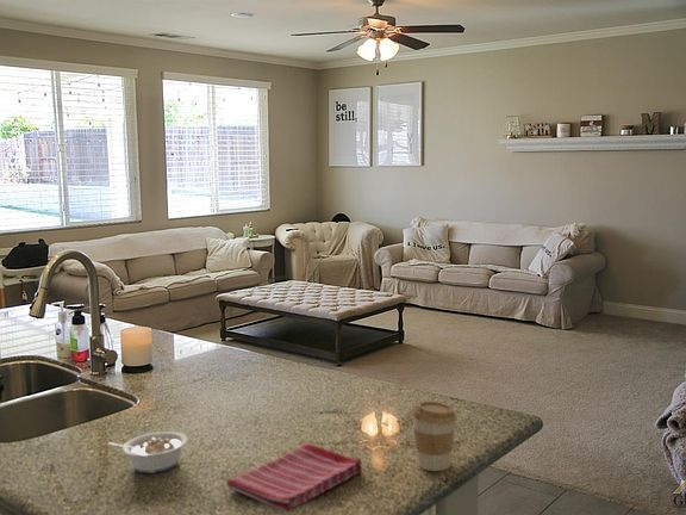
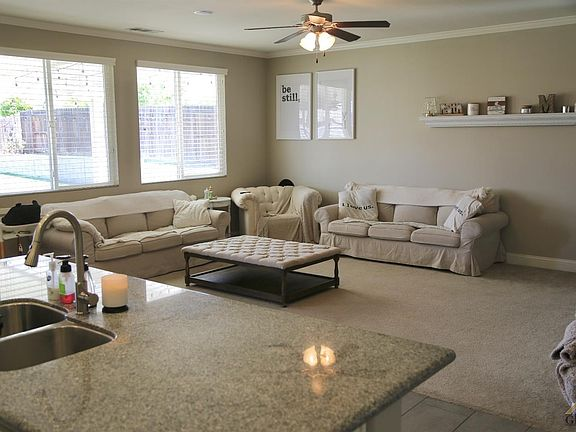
- dish towel (297, 473)
- legume (152, 452)
- coffee cup (434, 434)
